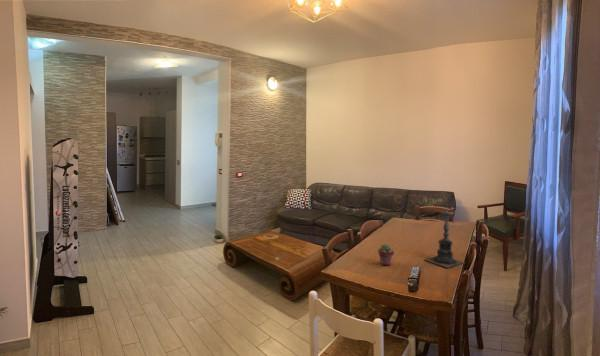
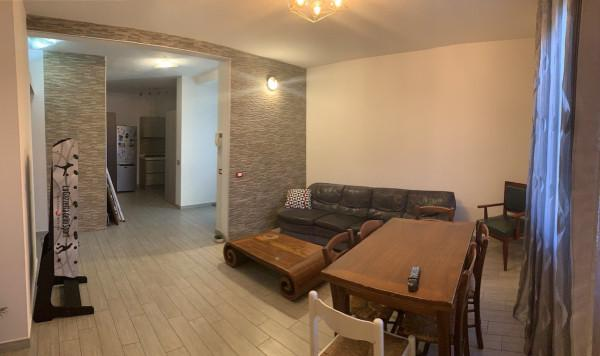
- candle holder (445, 232)
- potted succulent (385, 253)
